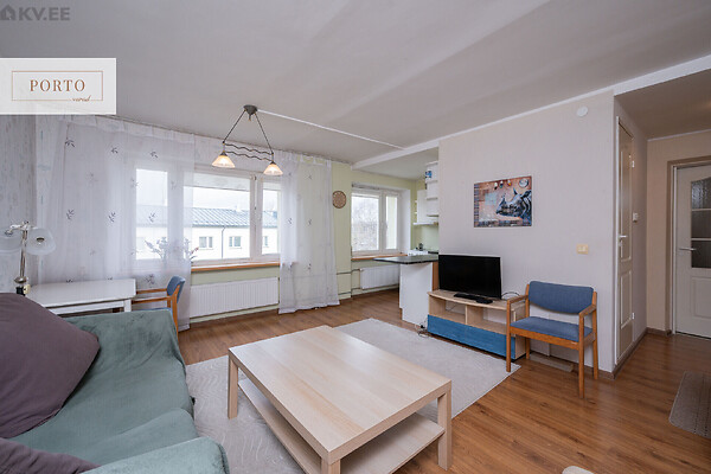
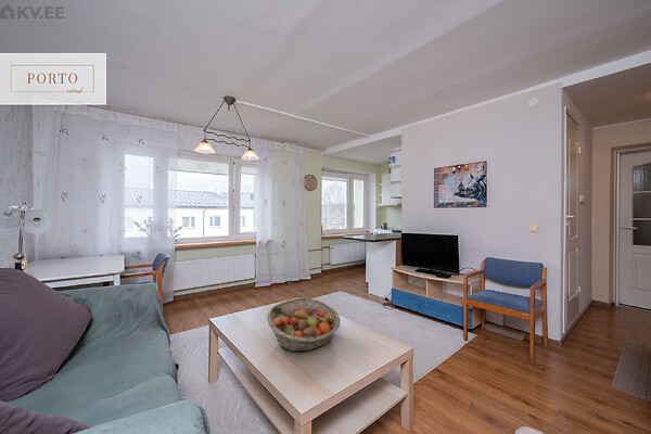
+ fruit basket (304, 322)
